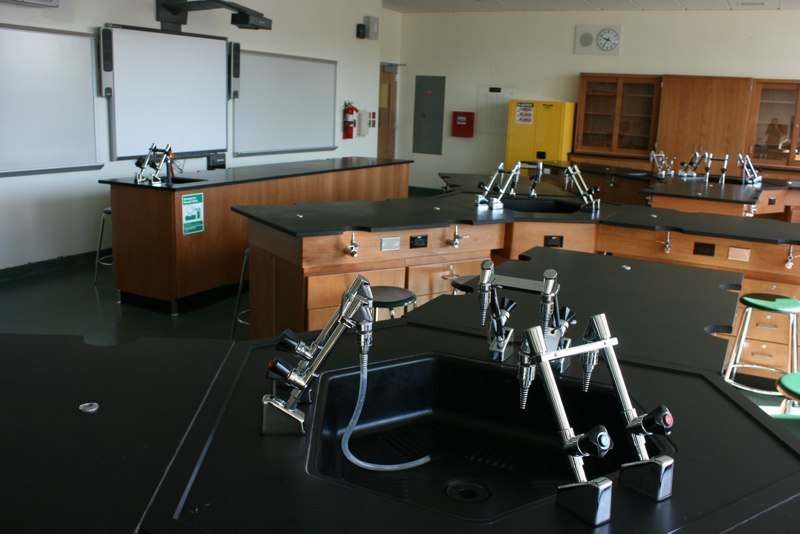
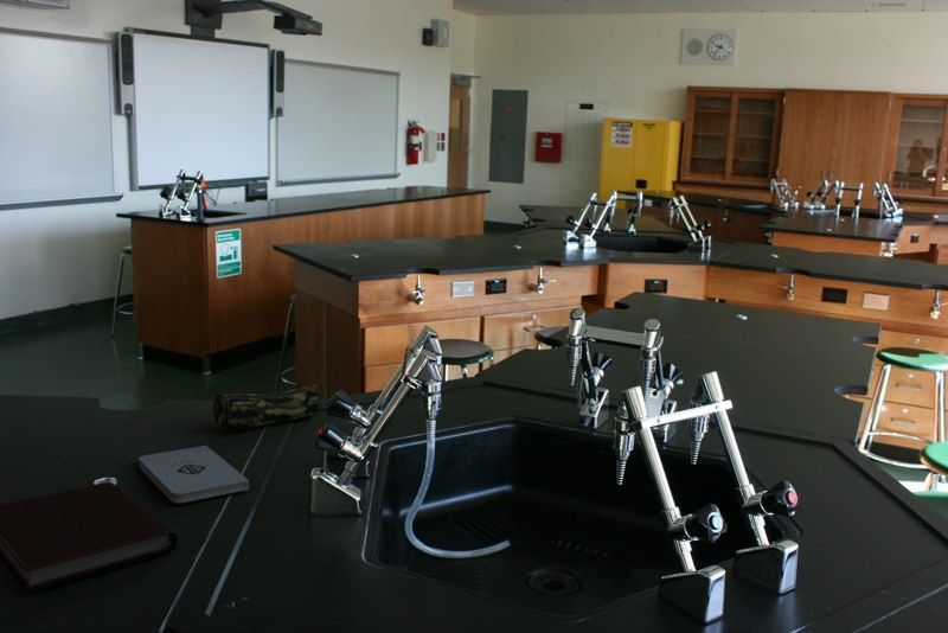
+ pencil case (269, 404)
+ notepad (191, 472)
+ notebook (75, 529)
